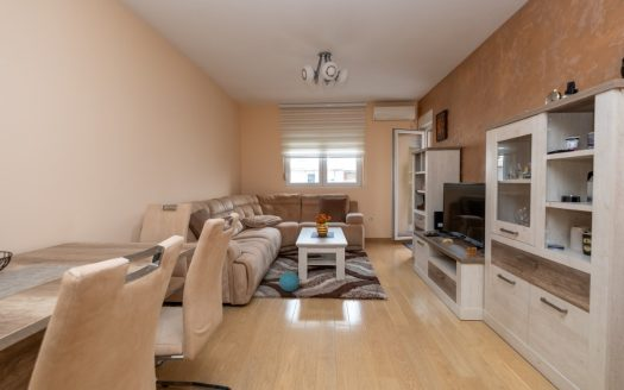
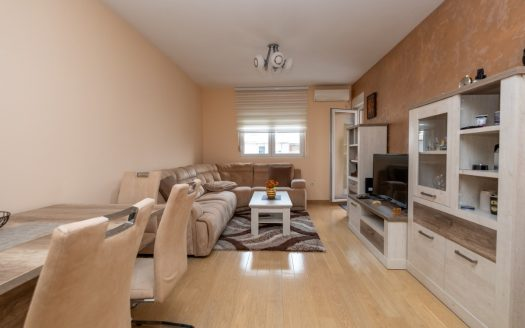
- ball (289, 281)
